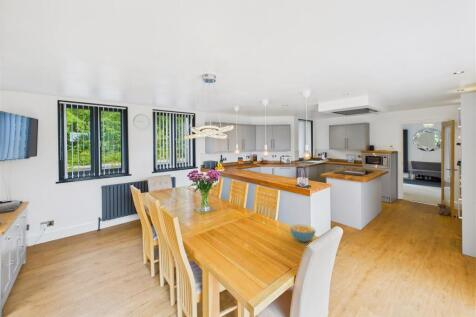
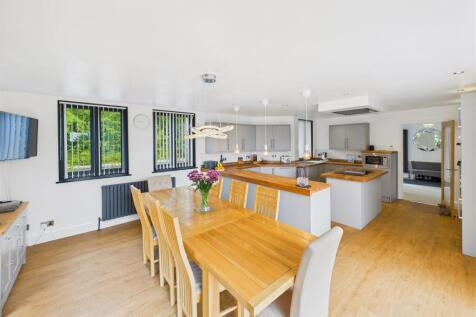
- cereal bowl (302, 234)
